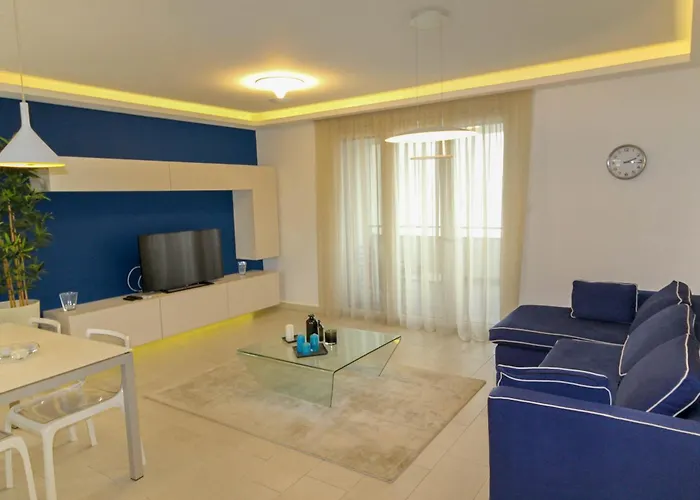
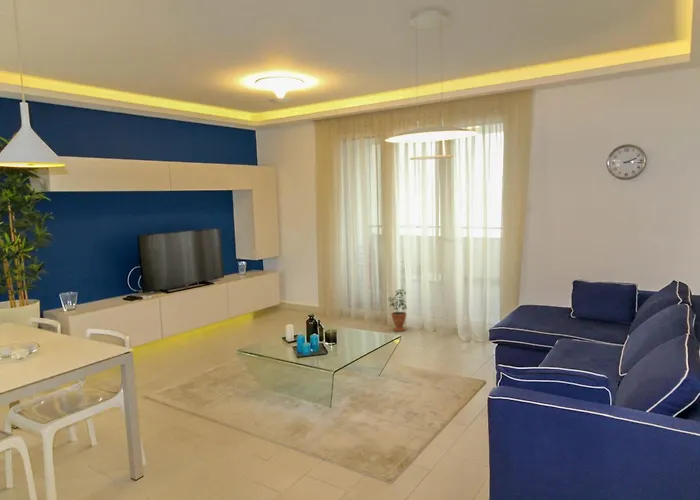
+ potted plant (397, 308)
